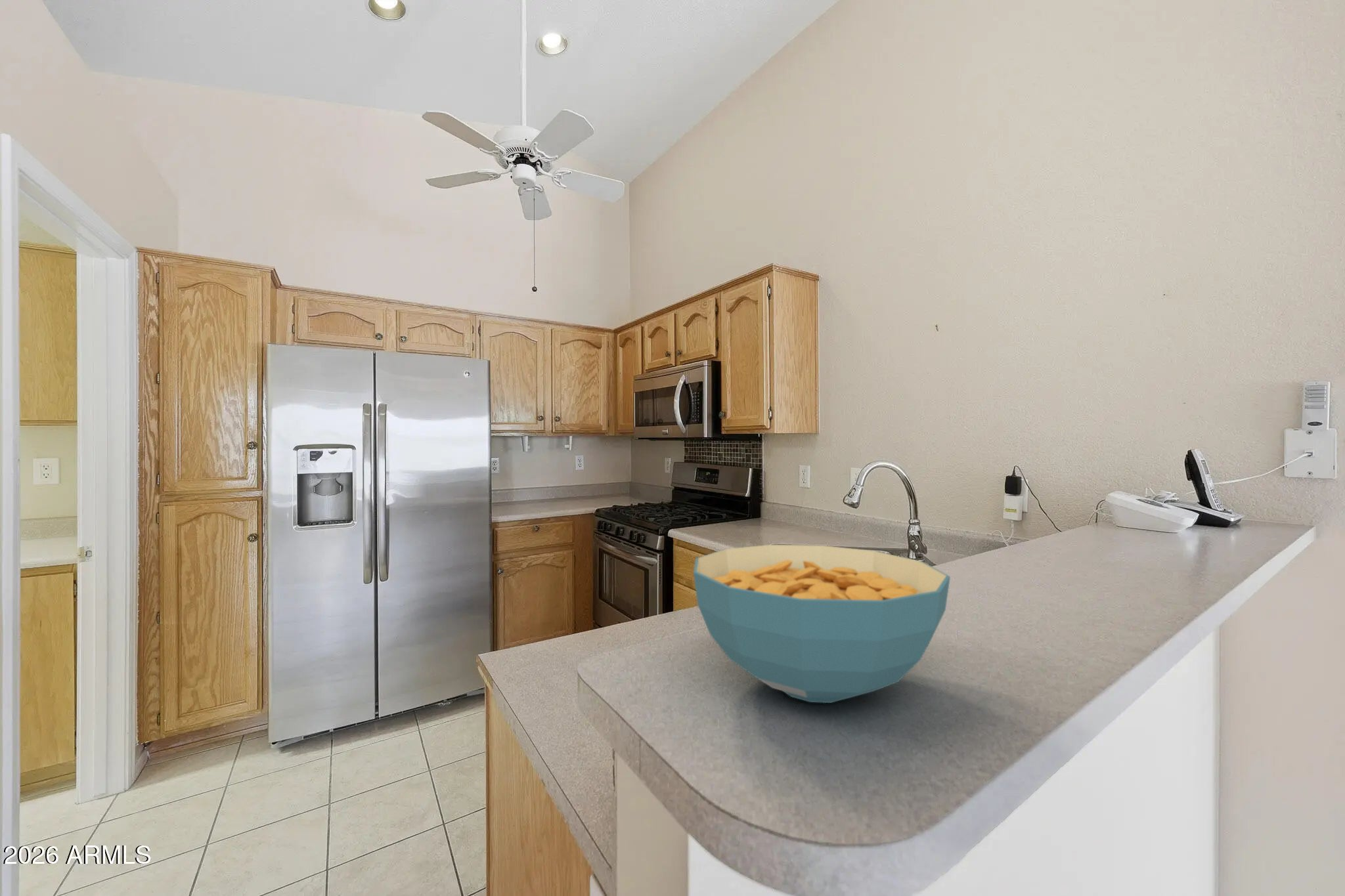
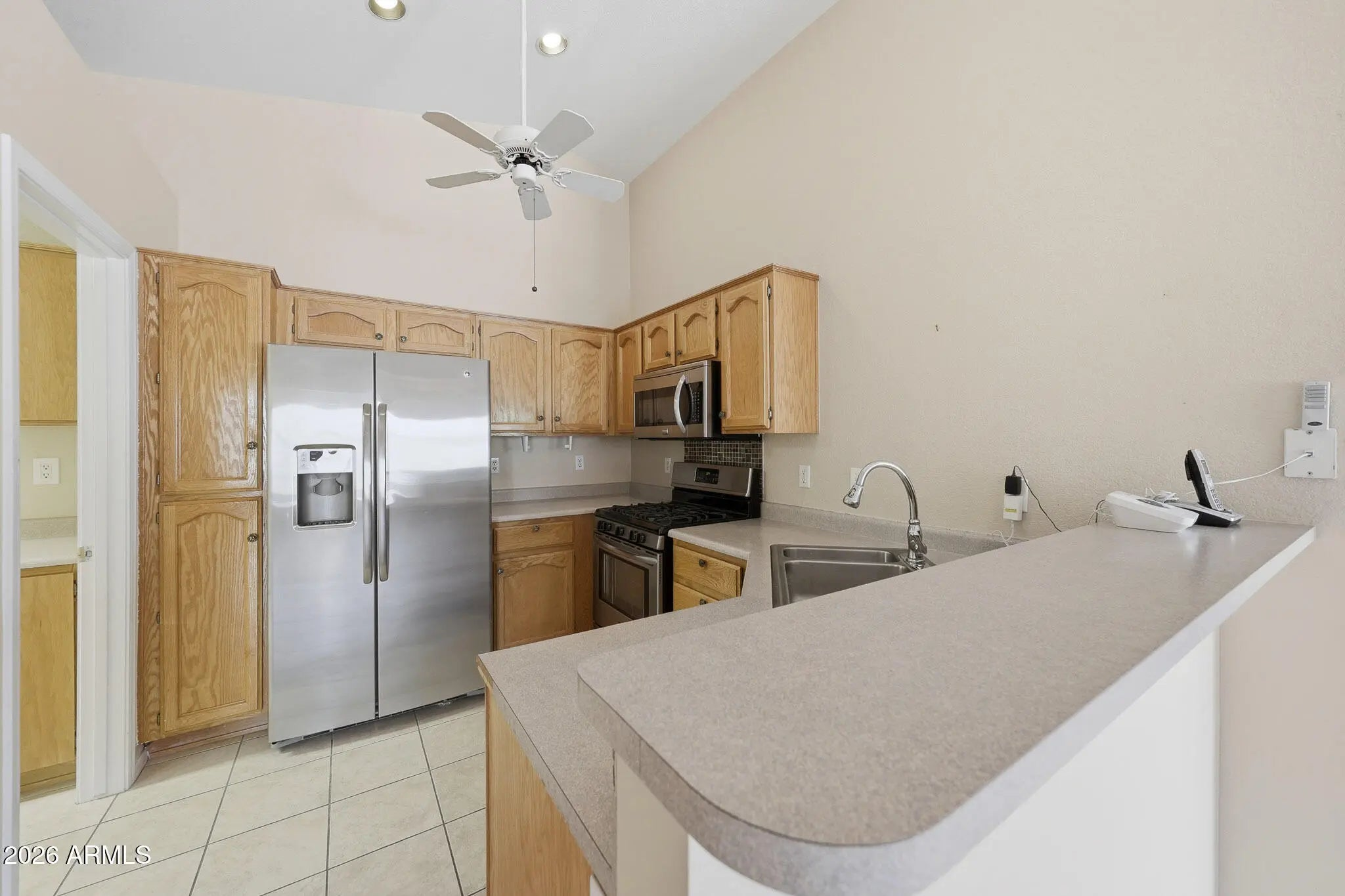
- cereal bowl (813, 626)
